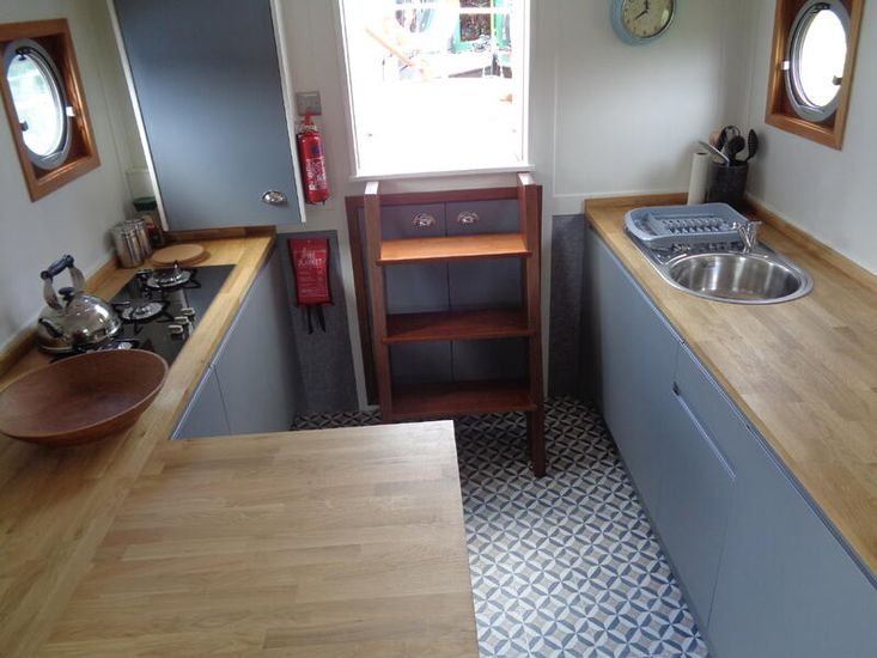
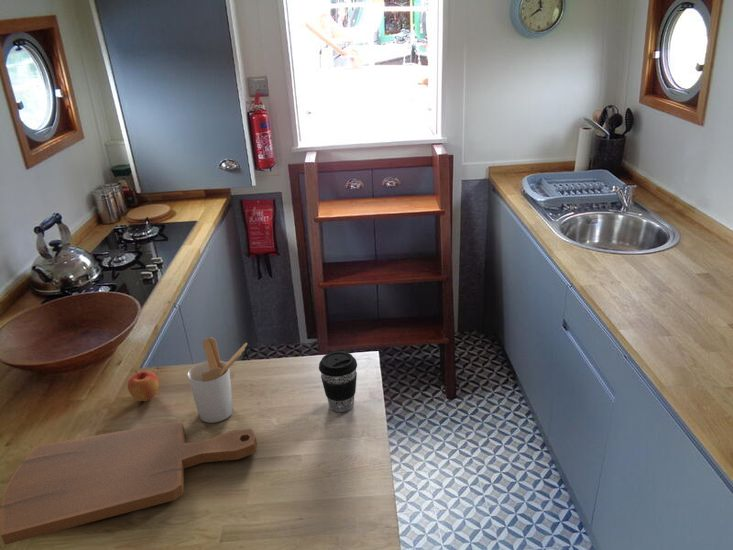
+ utensil holder (221, 380)
+ apple (143, 385)
+ coffee cup (339, 382)
+ cutting board (116, 470)
